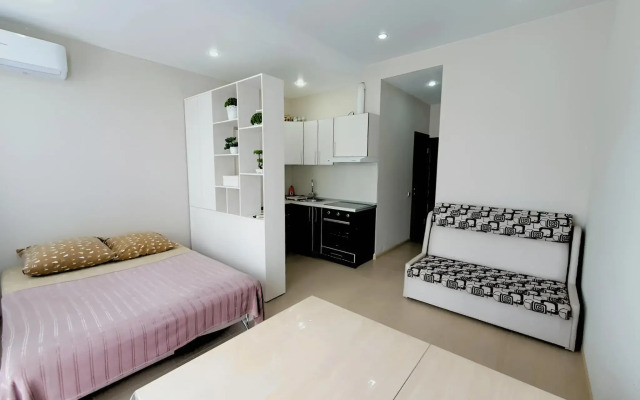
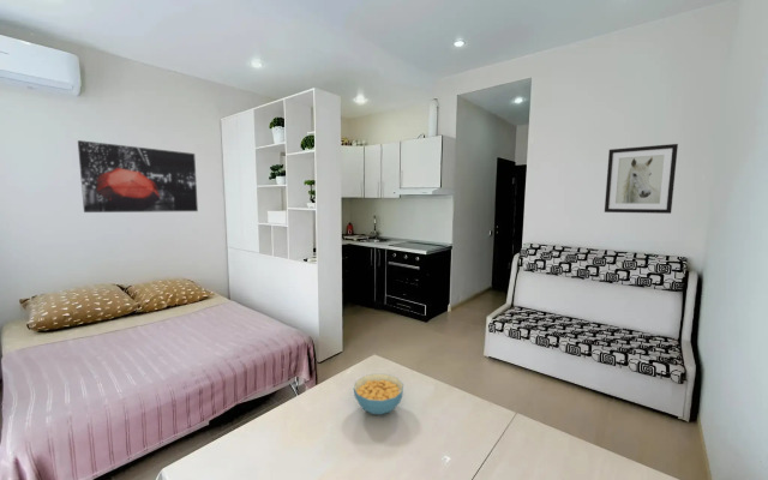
+ wall art (638, 180)
+ wall art (144, 180)
+ cereal bowl (378, 397)
